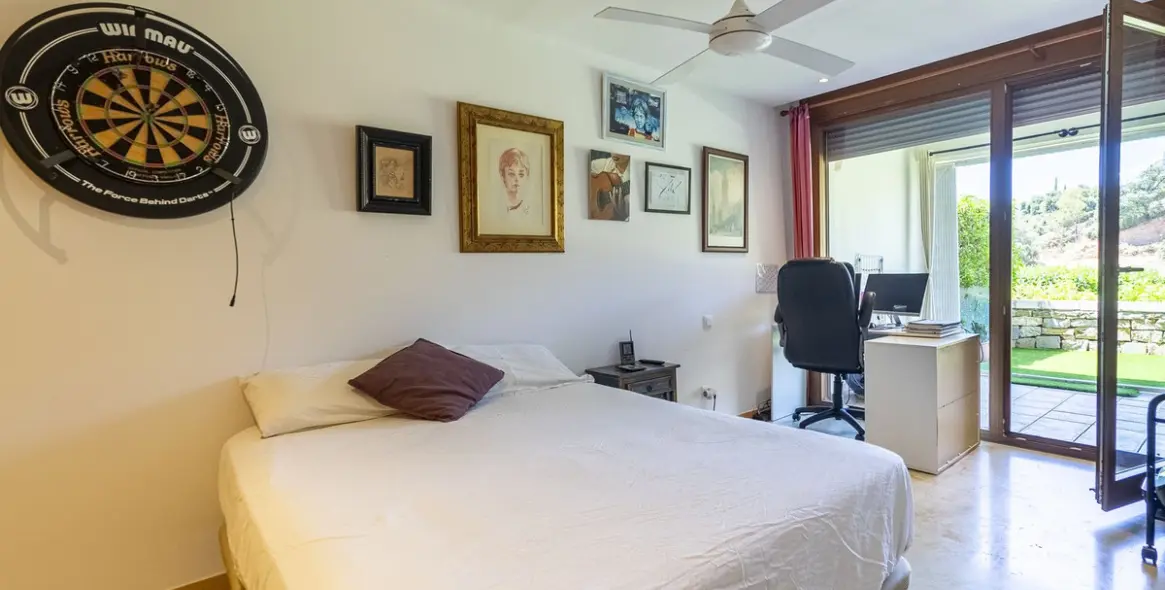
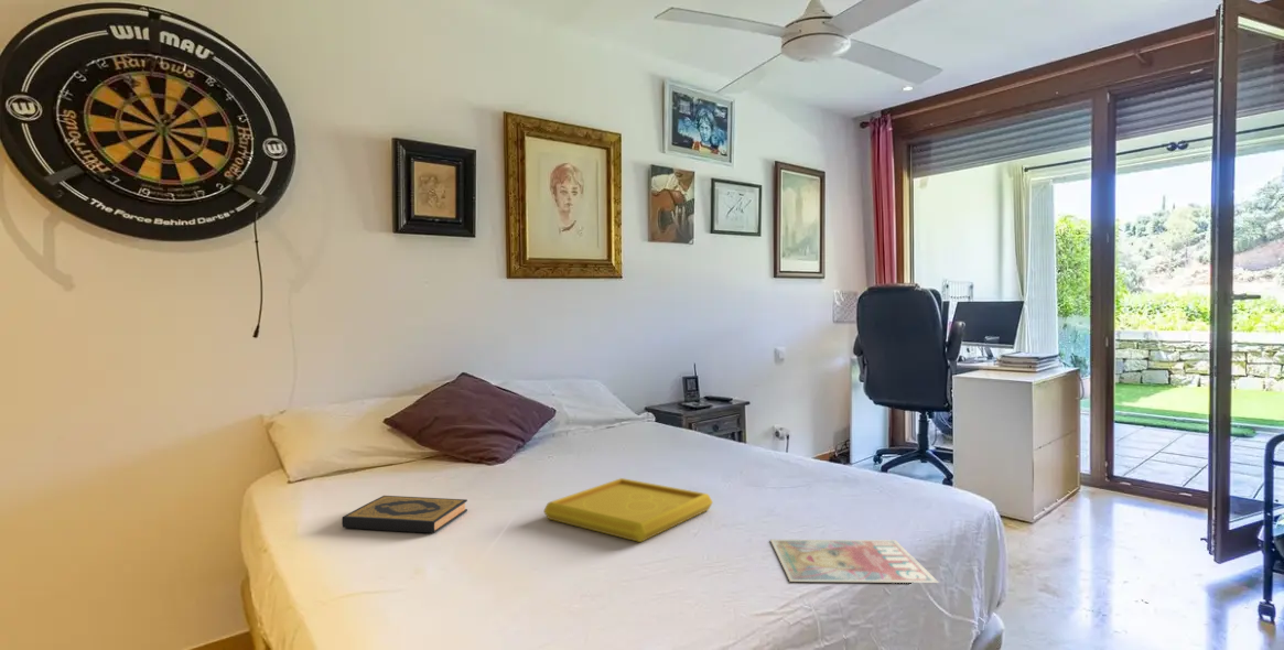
+ magazine (846, 559)
+ hardback book (407, 513)
+ serving tray (629, 506)
